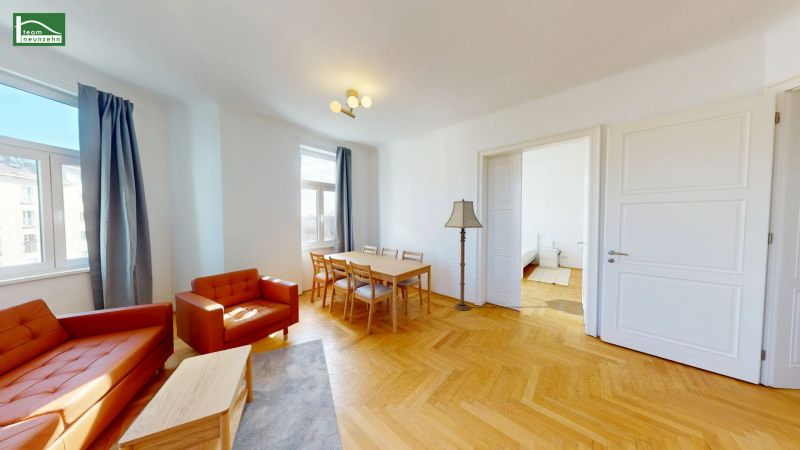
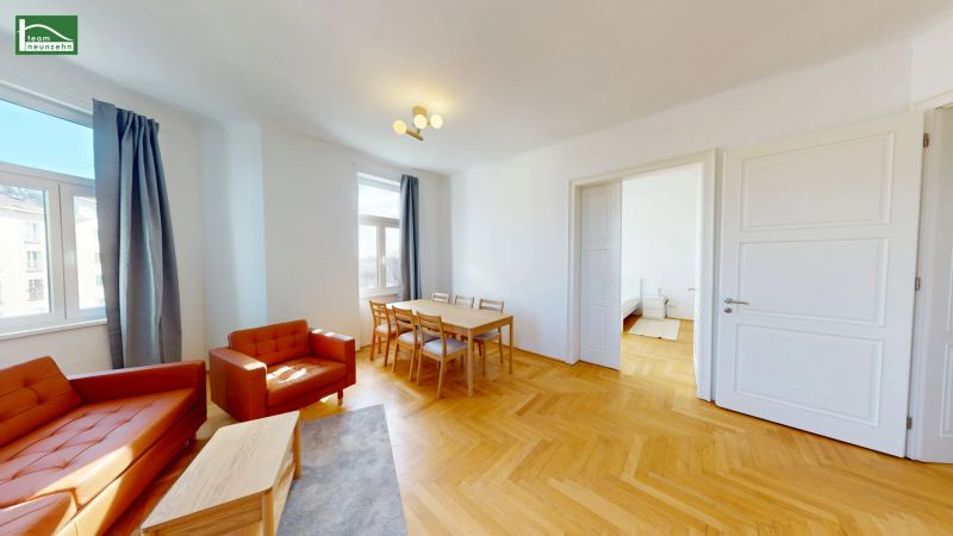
- floor lamp (462, 253)
